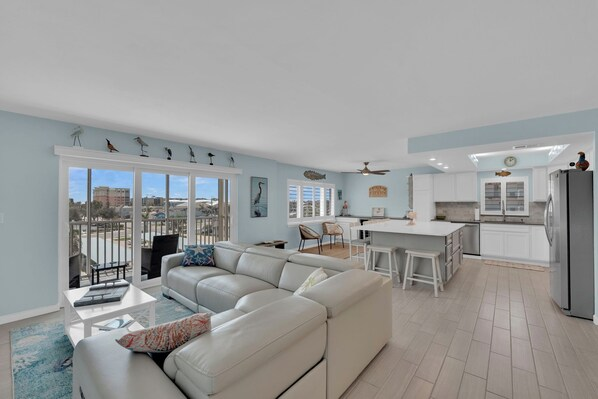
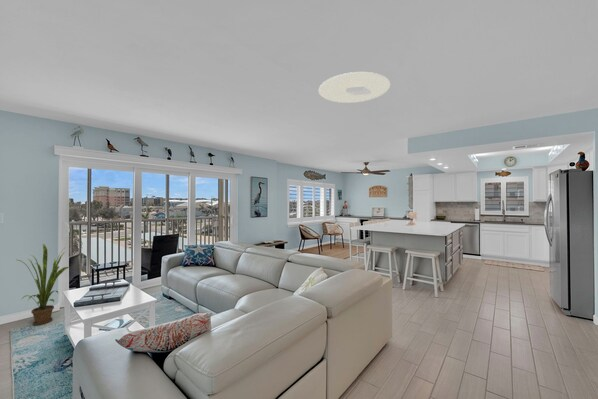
+ ceiling light (353, 86)
+ house plant (41, 283)
